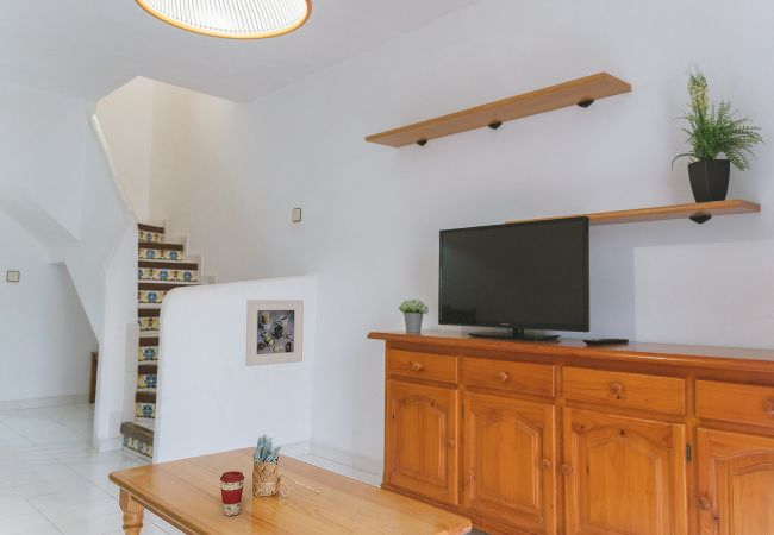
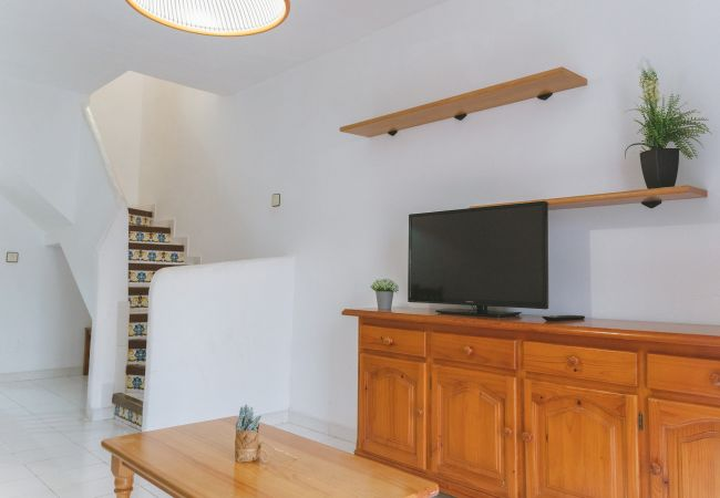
- coffee cup (231, 493)
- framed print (275, 332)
